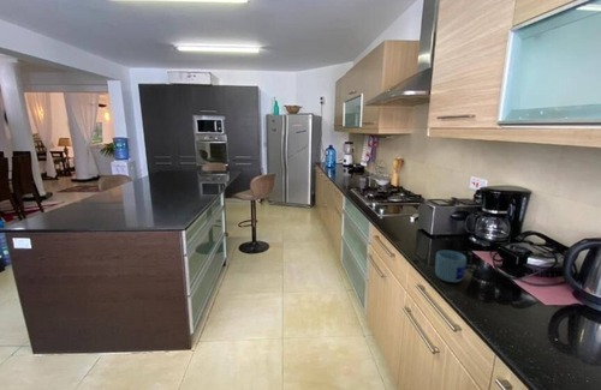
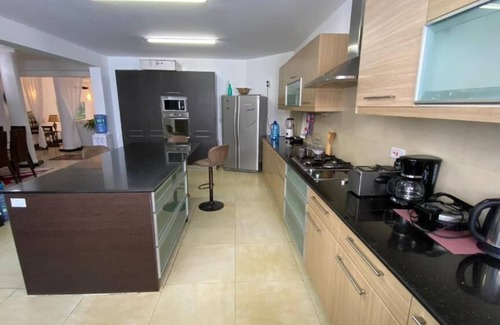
- mug (452, 265)
